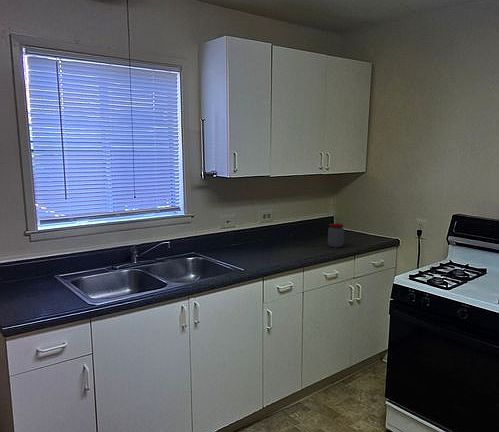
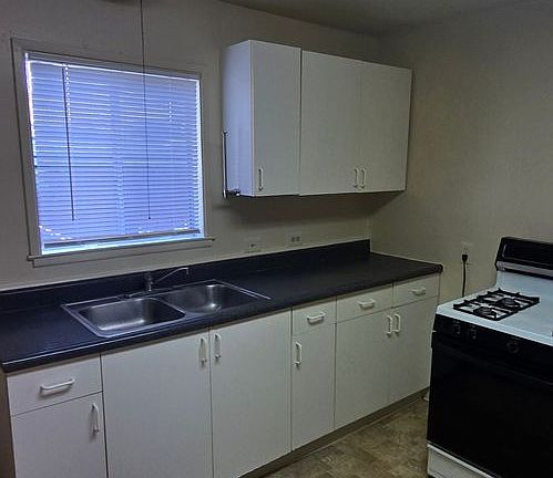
- jar (335, 235)
